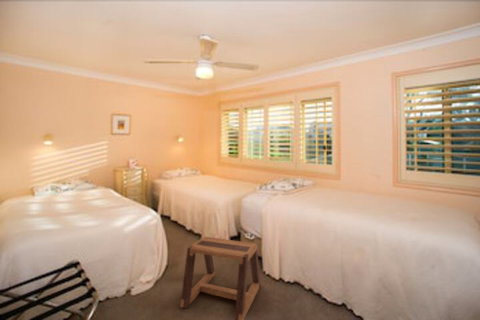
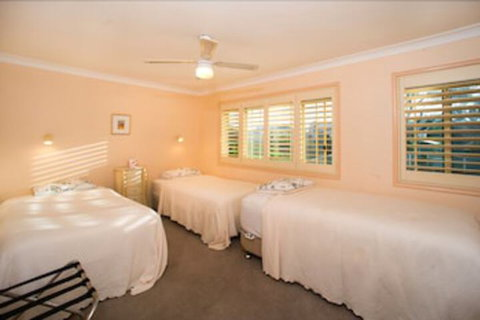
- stool (214, 271)
